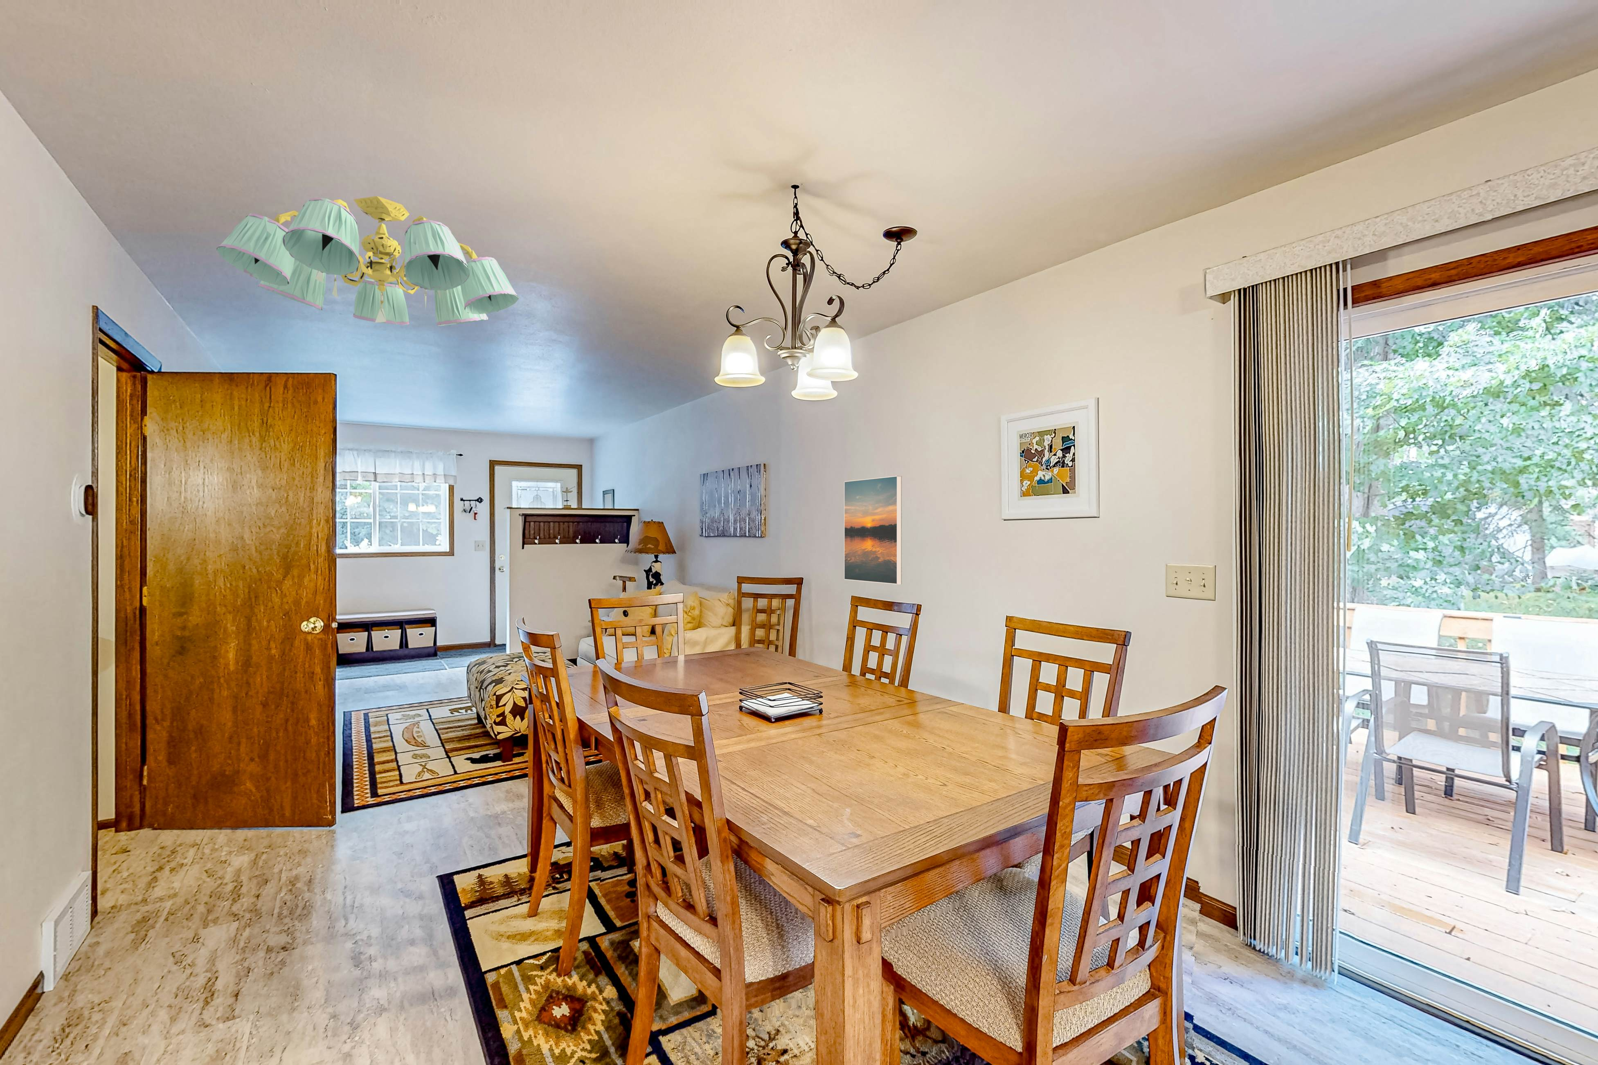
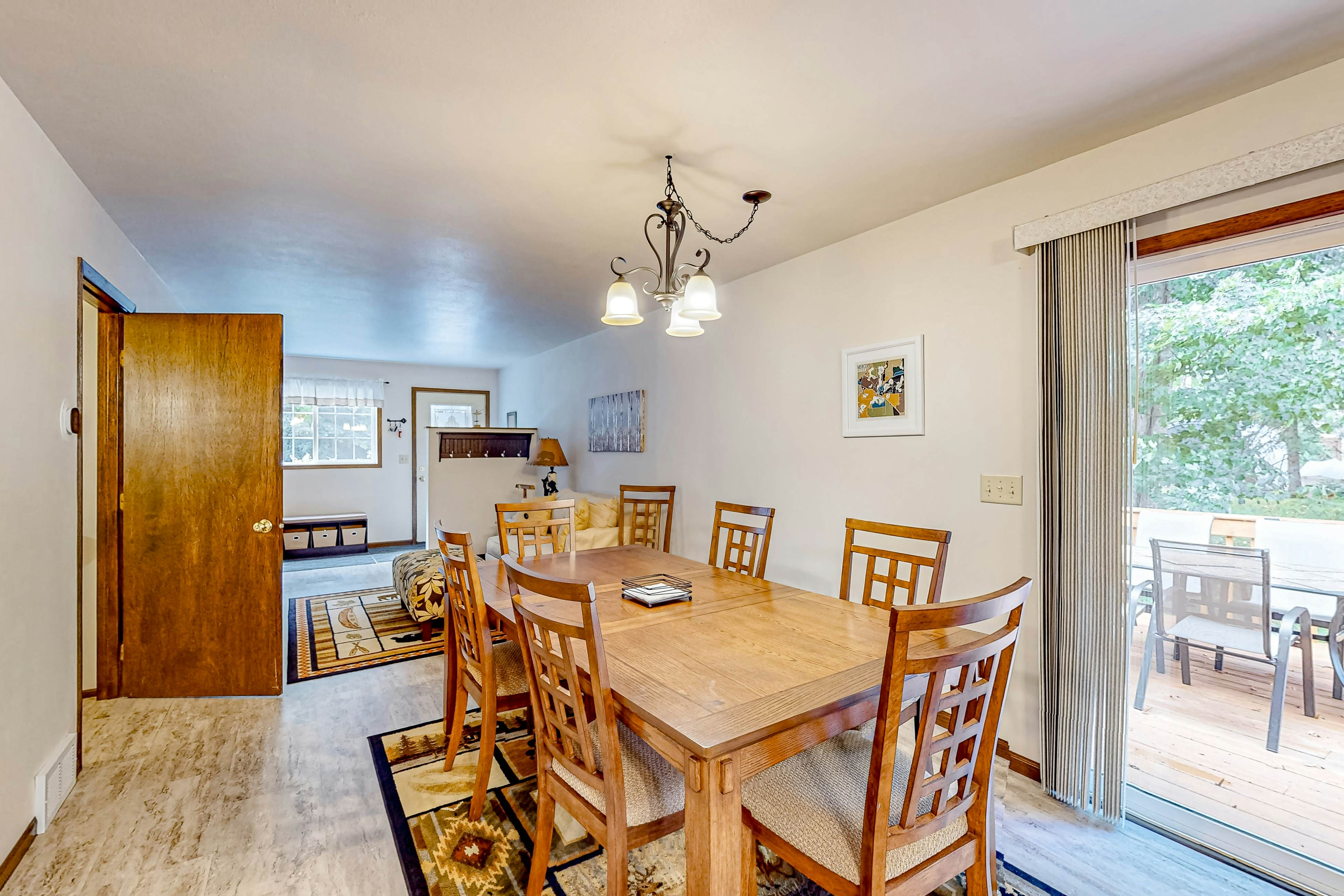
- chandelier (382, 267)
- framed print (872, 530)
